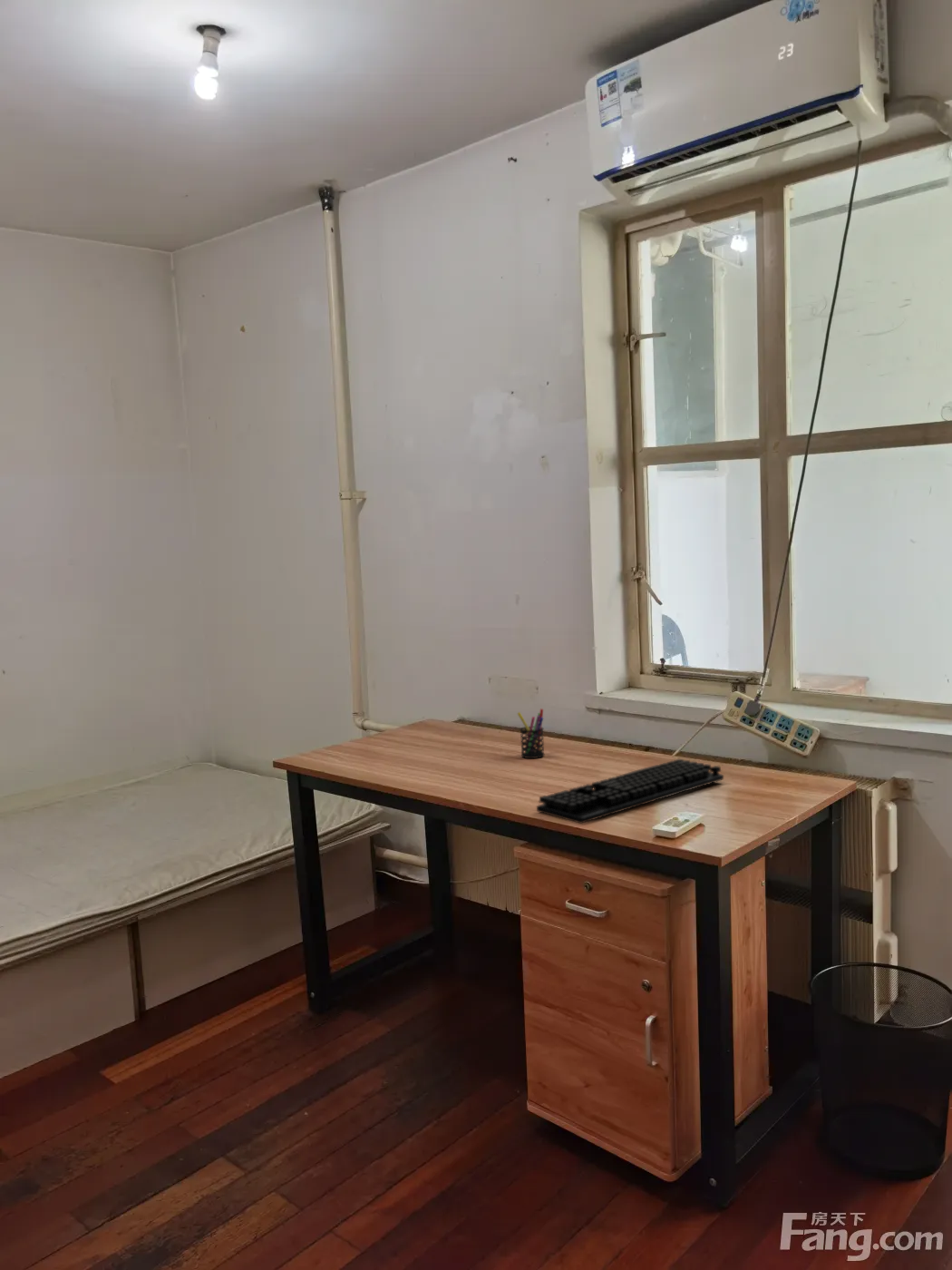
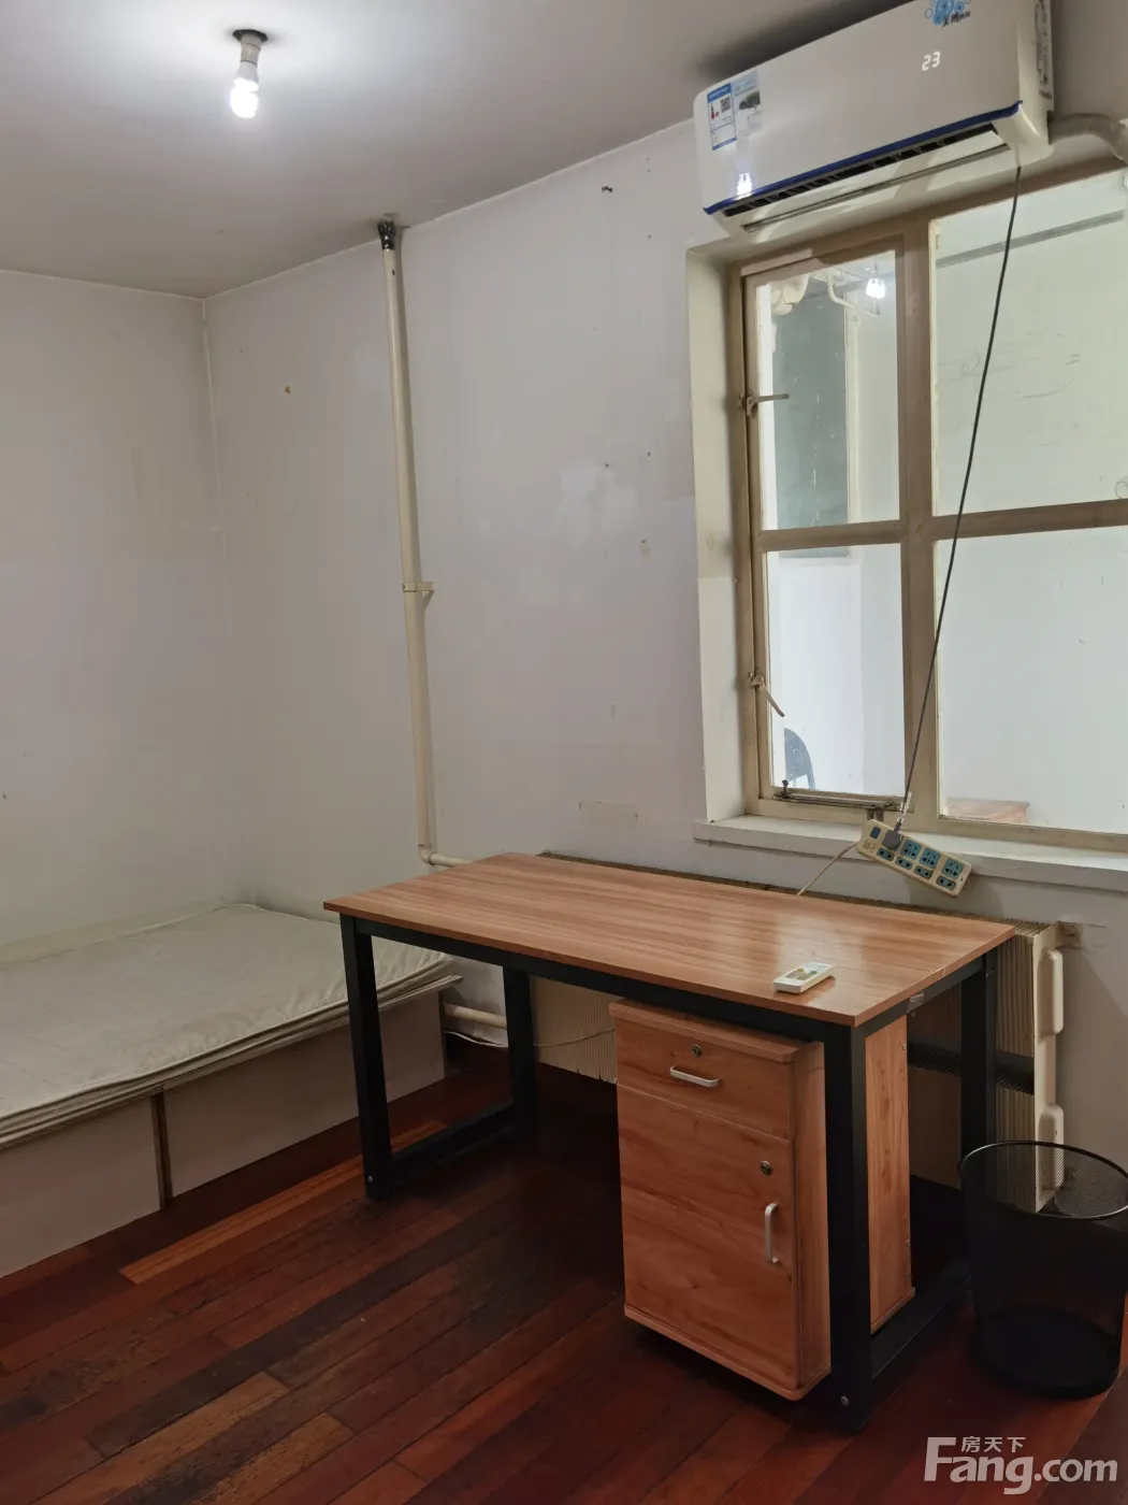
- keyboard (634, 788)
- pen holder (534, 731)
